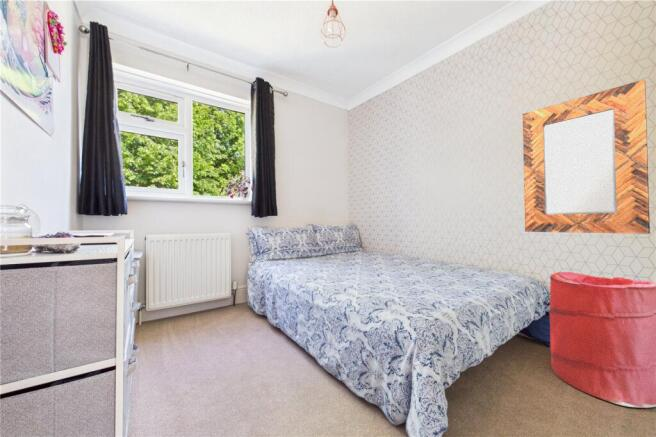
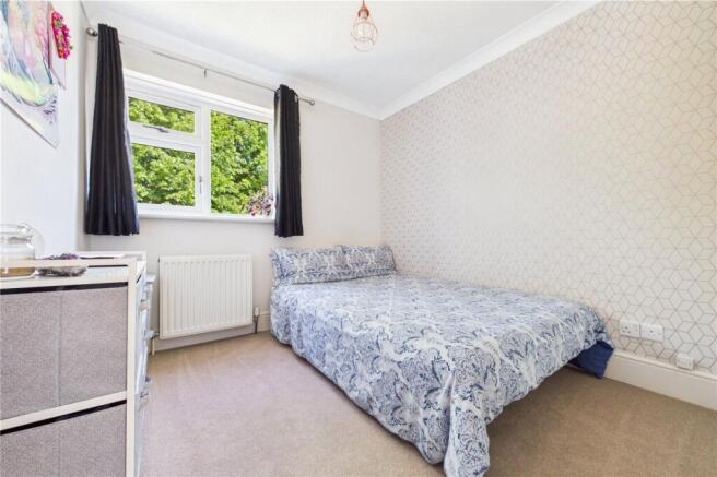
- laundry hamper (601, 327)
- home mirror (577, 165)
